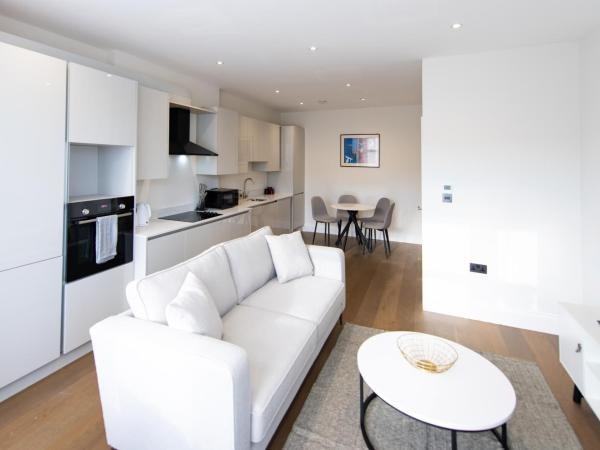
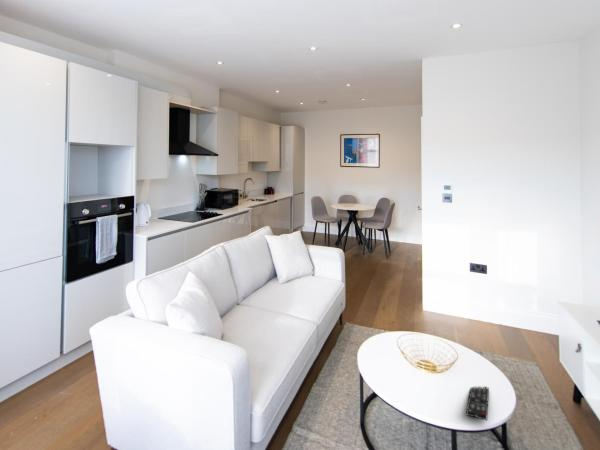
+ remote control (478, 398)
